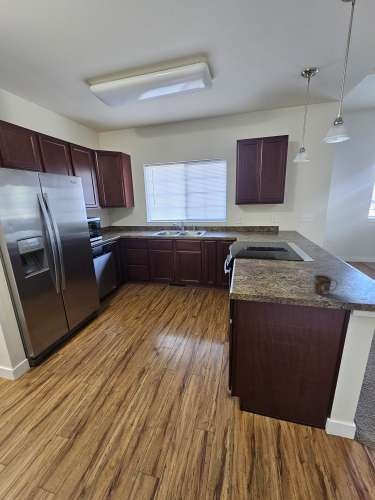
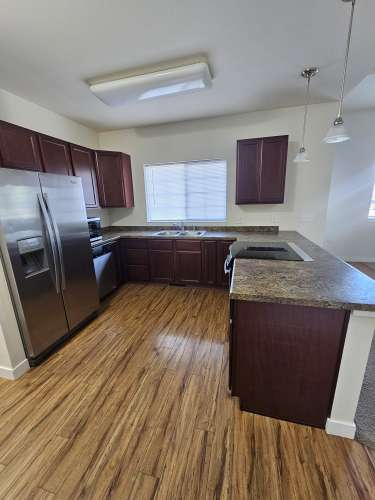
- mug (325, 284)
